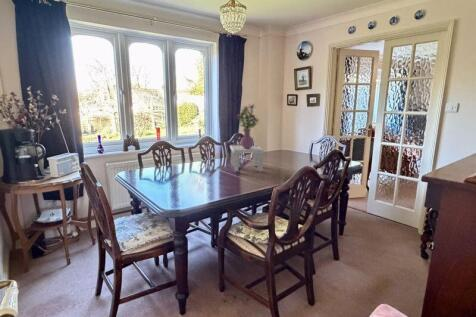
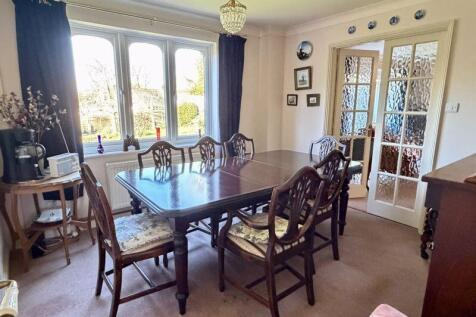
- flower arrangement (251, 137)
